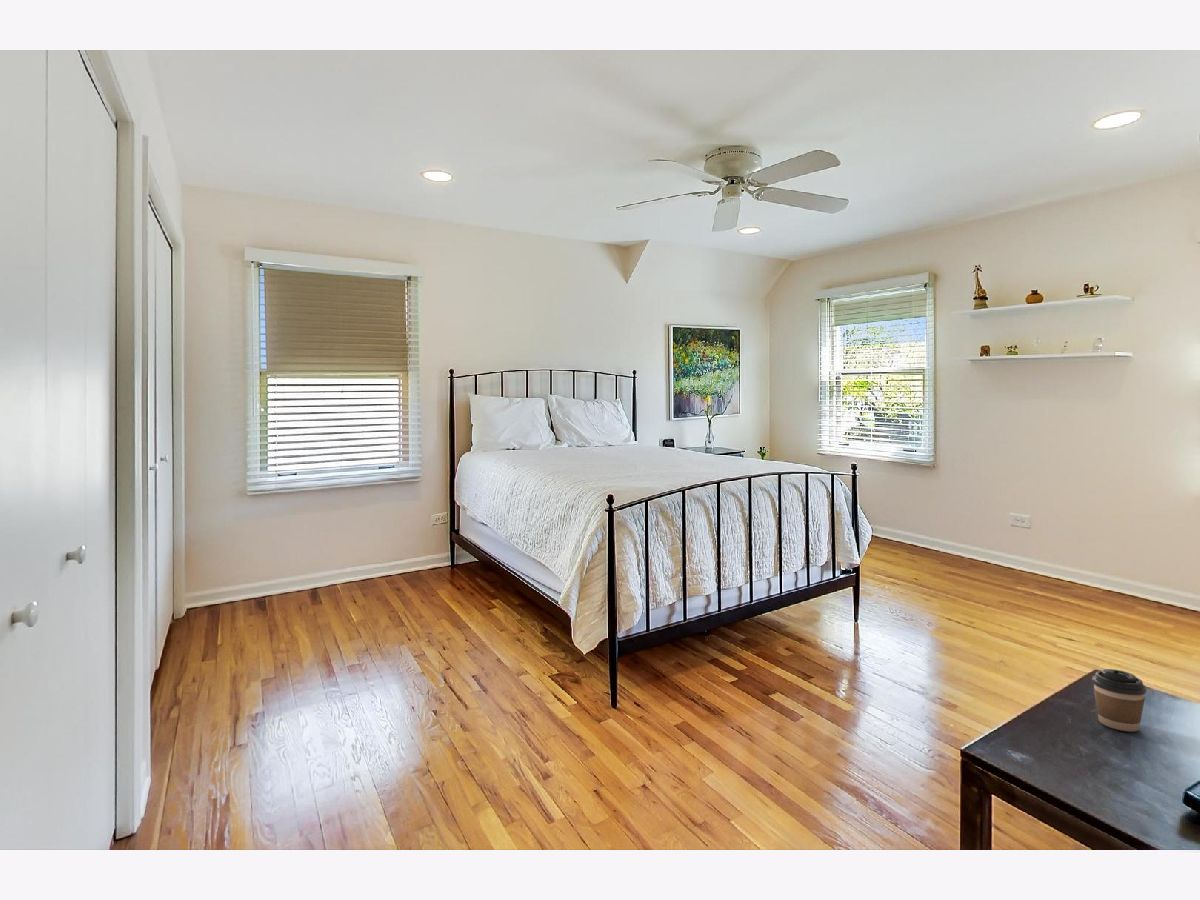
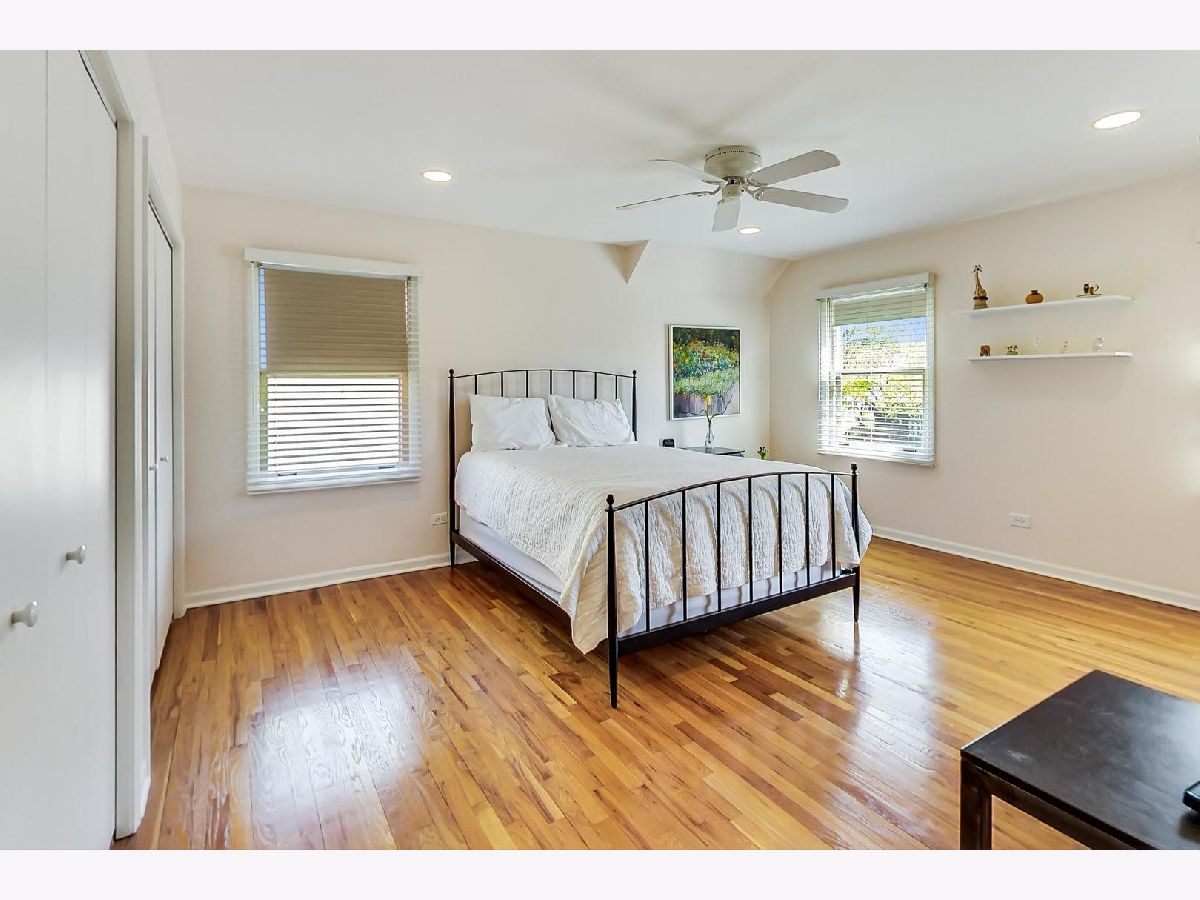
- coffee cup (1118, 697)
